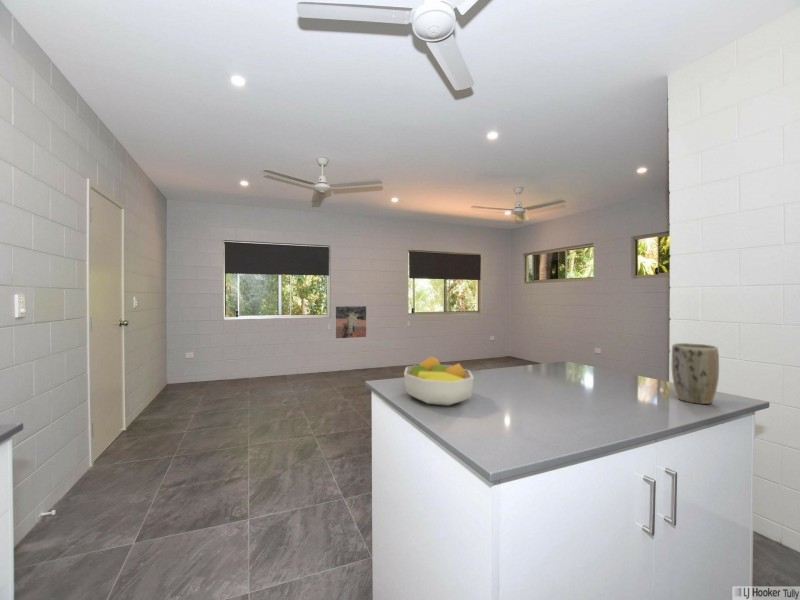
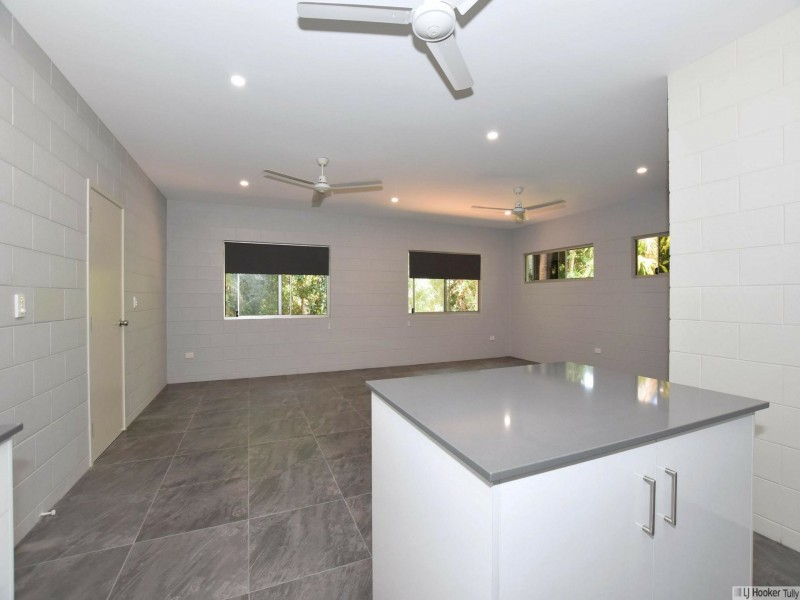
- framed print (351, 322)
- plant pot (694, 372)
- fruit bowl (437, 378)
